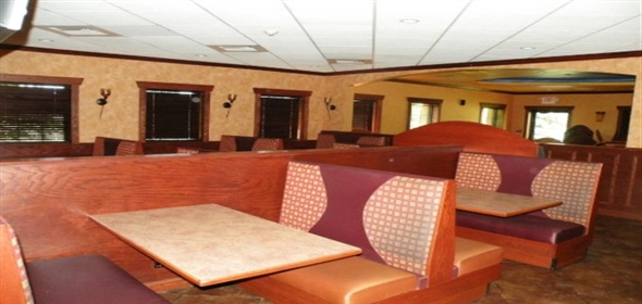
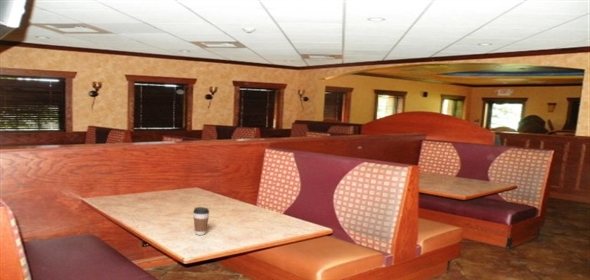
+ coffee cup (201, 221)
